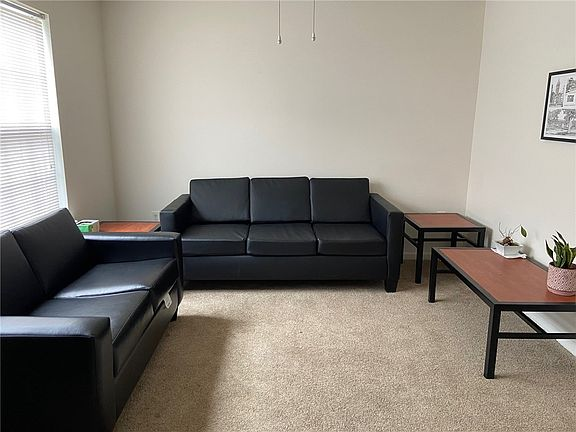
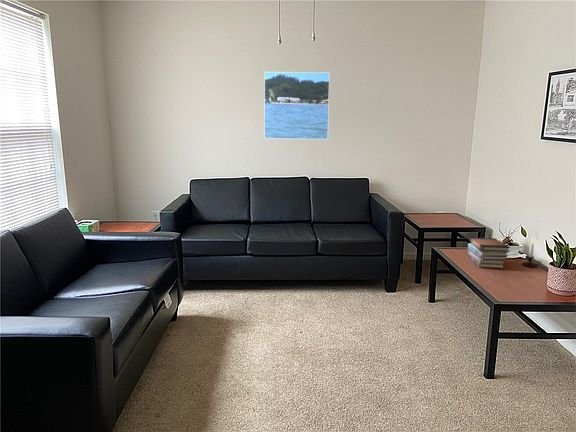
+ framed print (296, 106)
+ book stack (487, 252)
+ candle (532, 251)
